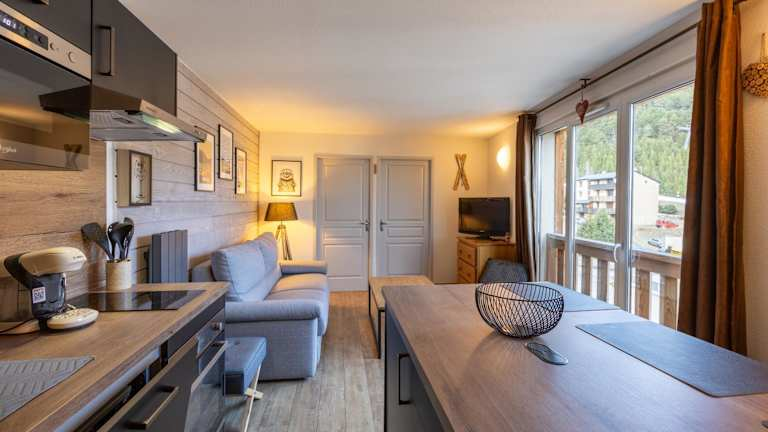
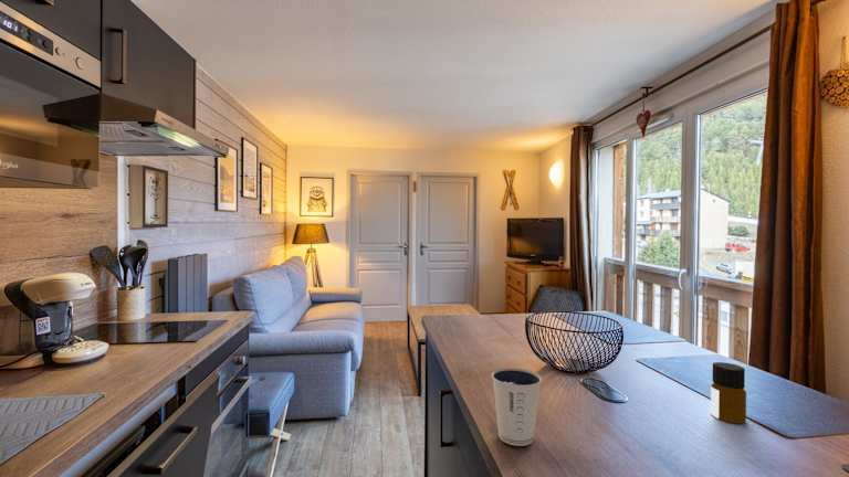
+ bottle (727, 391)
+ dixie cup (515, 406)
